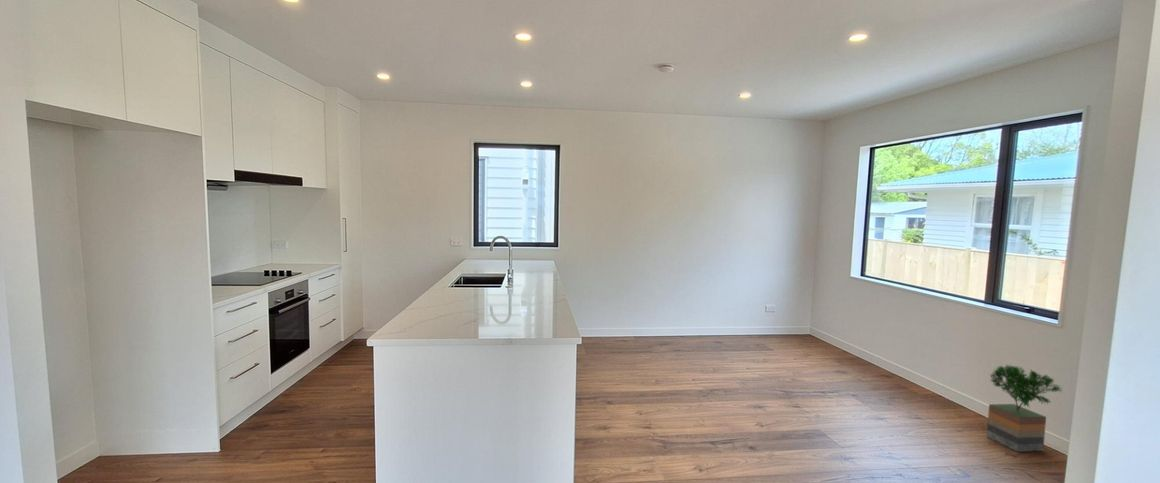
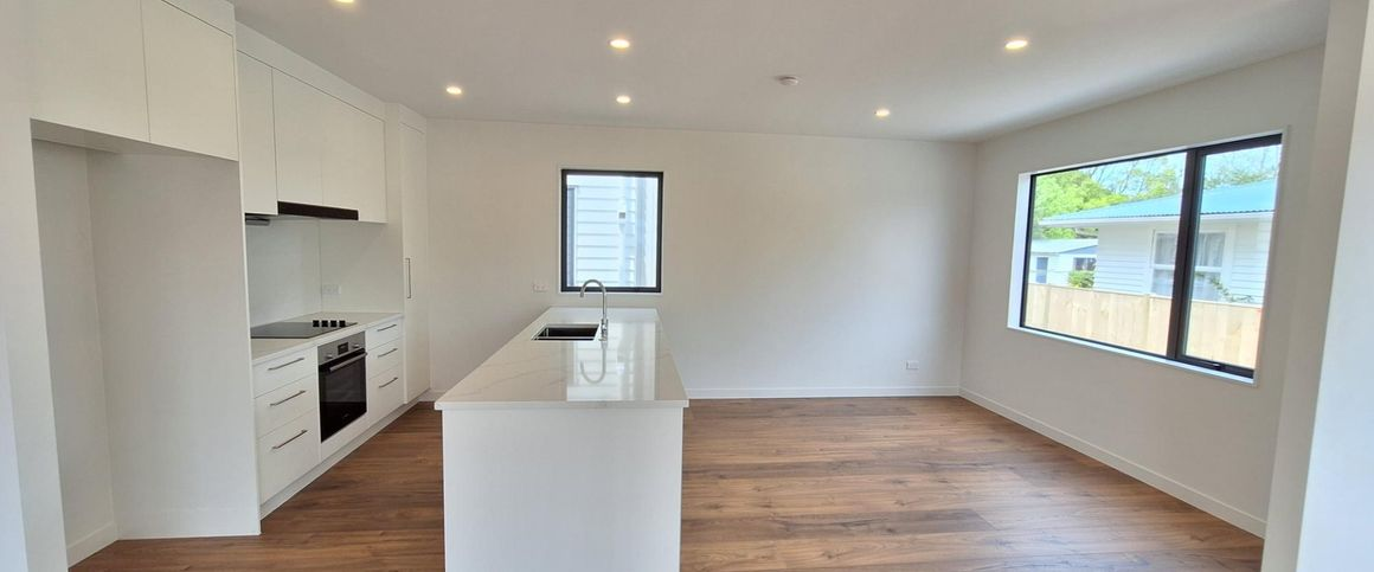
- potted tree (1019, 406)
